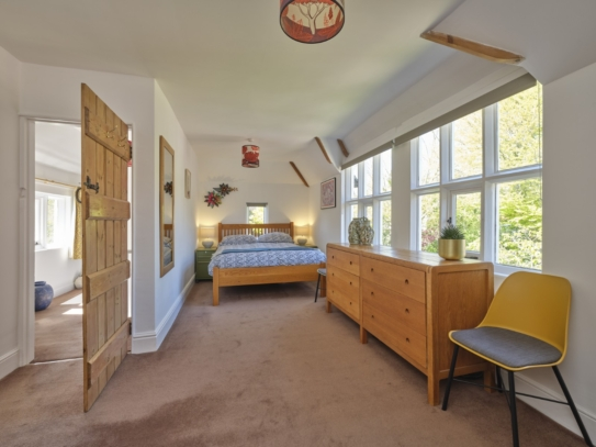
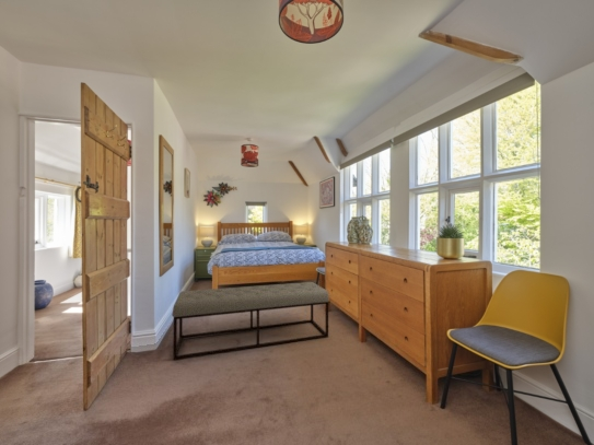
+ bench (252, 314)
